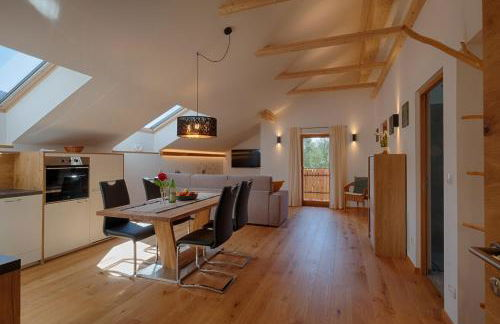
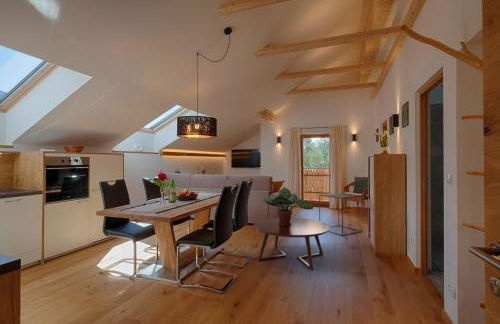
+ potted plant (285, 206)
+ side table (338, 212)
+ coffee table (291, 236)
